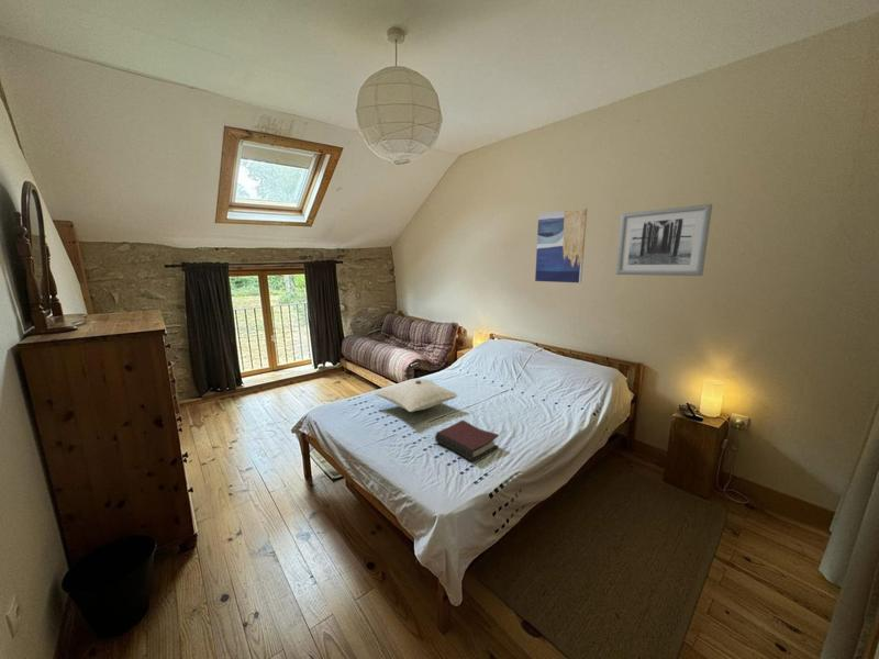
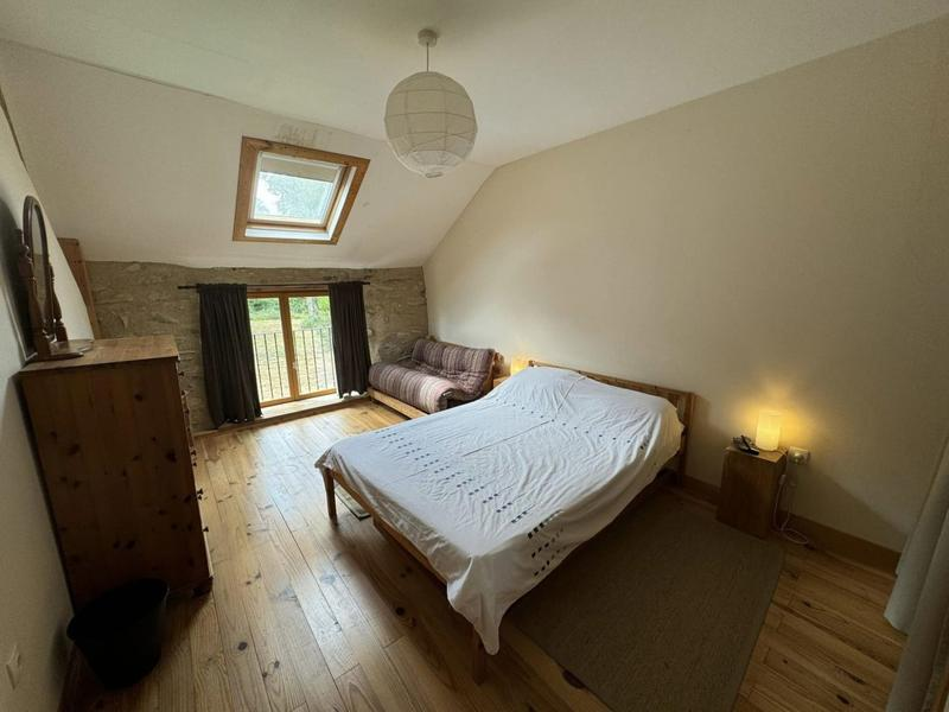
- hardback book (466, 438)
- cushion (415, 393)
- wall art (559, 247)
- wall art (659, 243)
